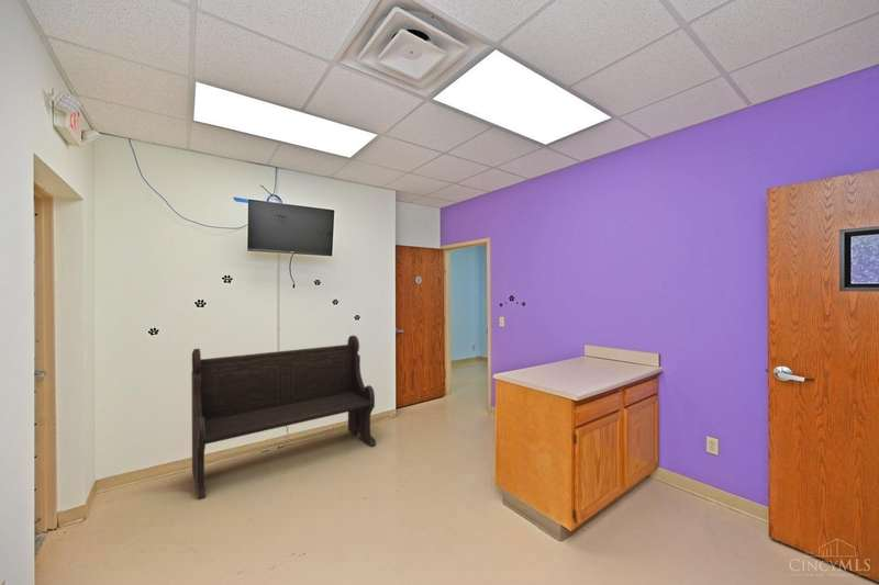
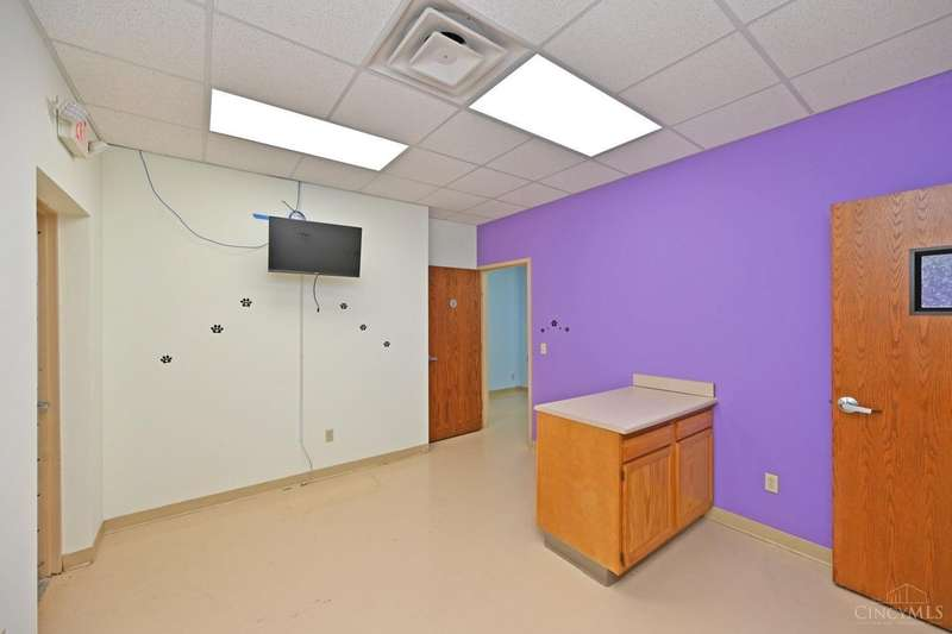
- bench (290, 400)
